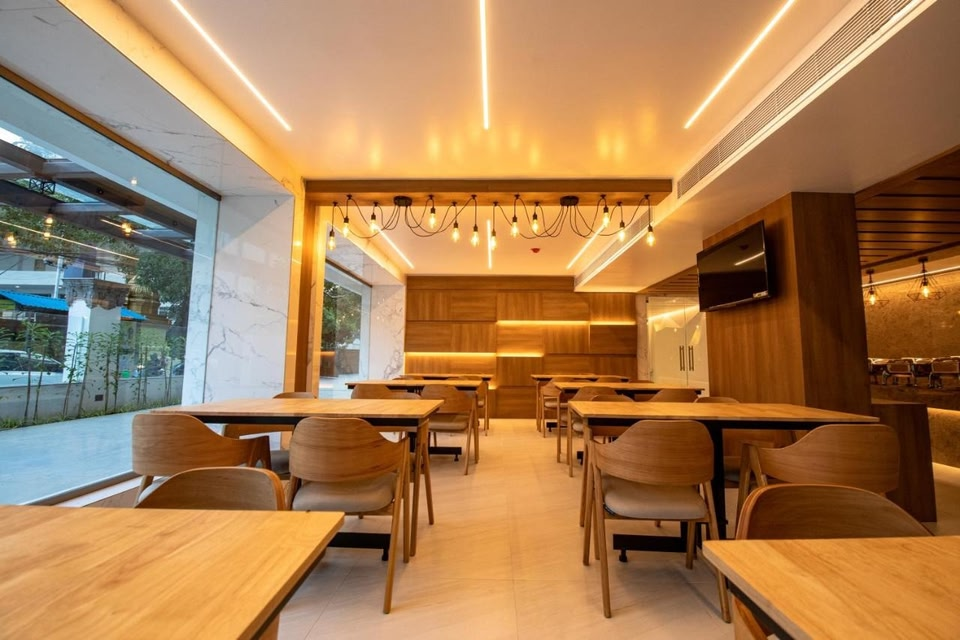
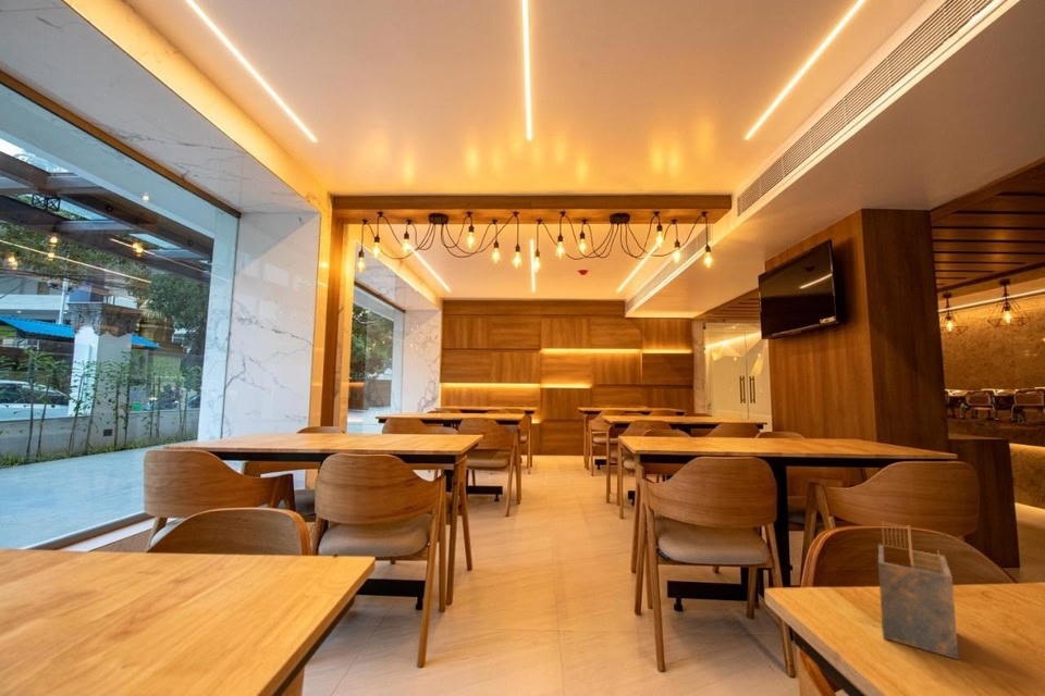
+ napkin holder (913, 582)
